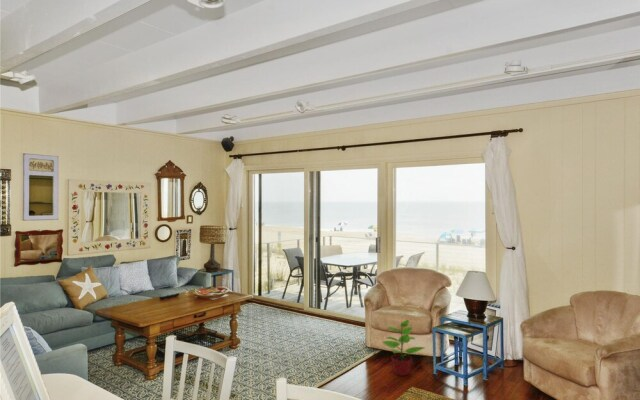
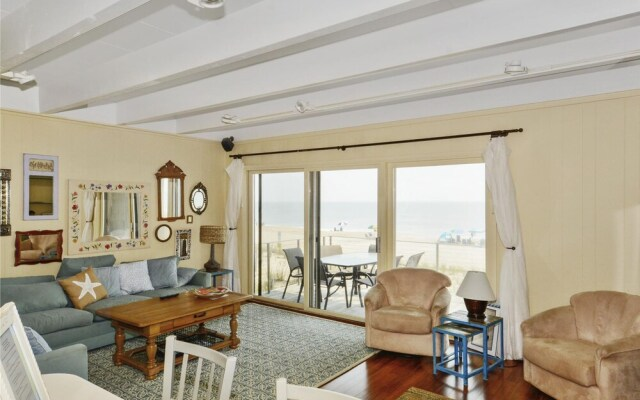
- potted plant (401, 346)
